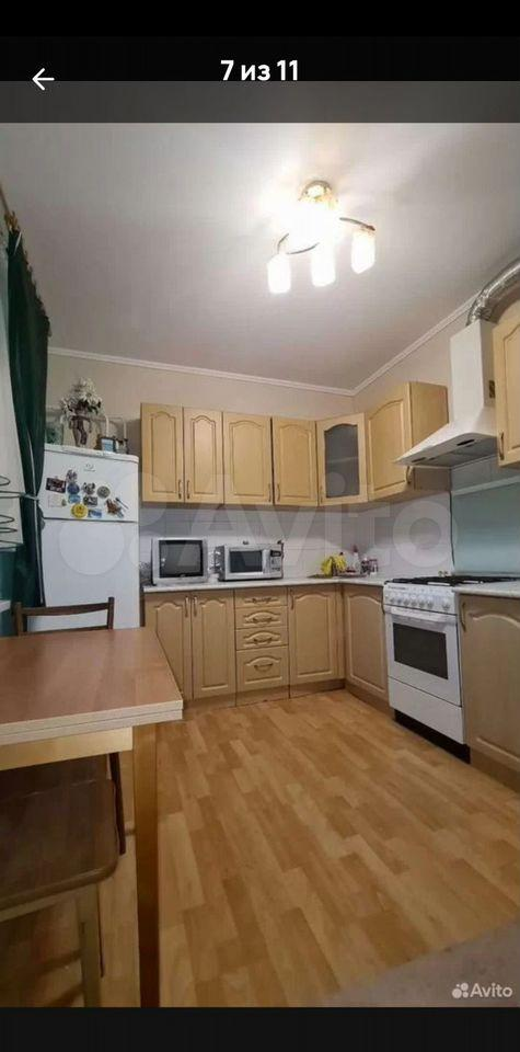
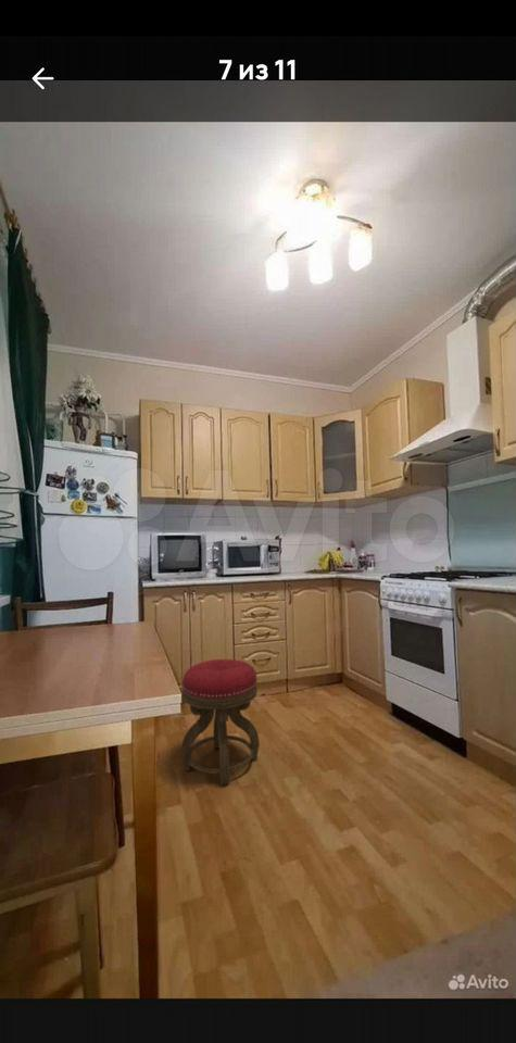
+ stool (219, 714)
